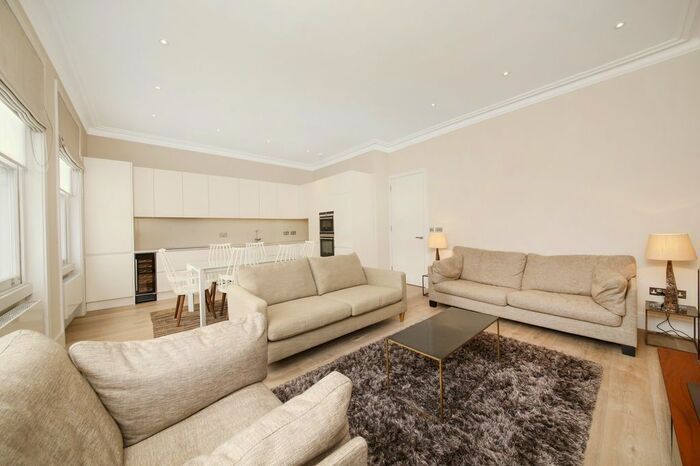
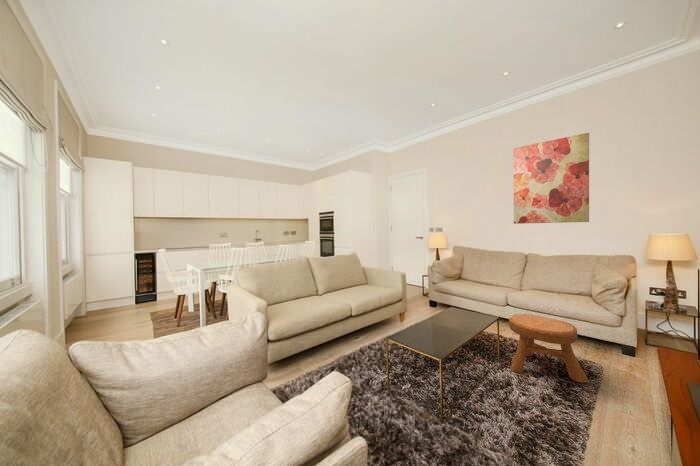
+ wall art (548, 182)
+ stool (545, 347)
